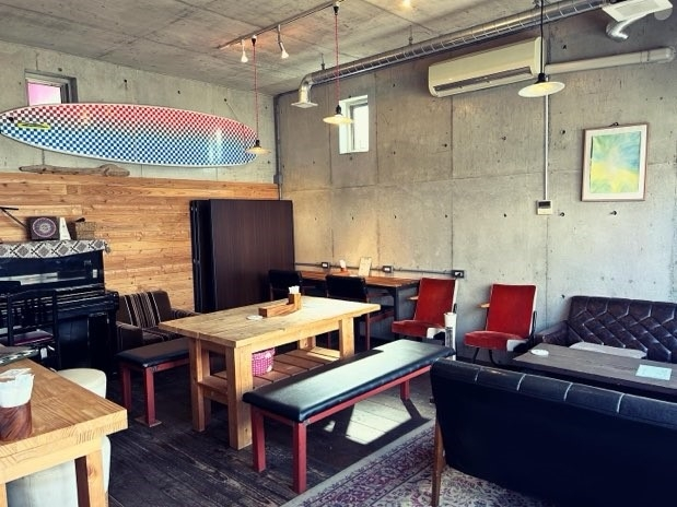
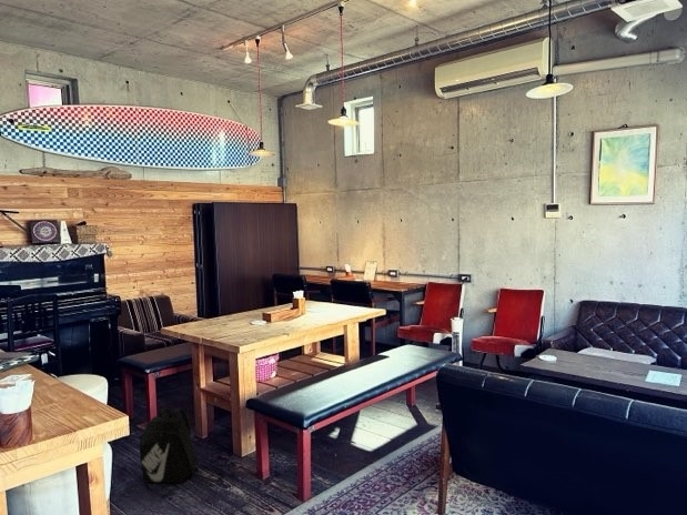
+ backpack (170, 440)
